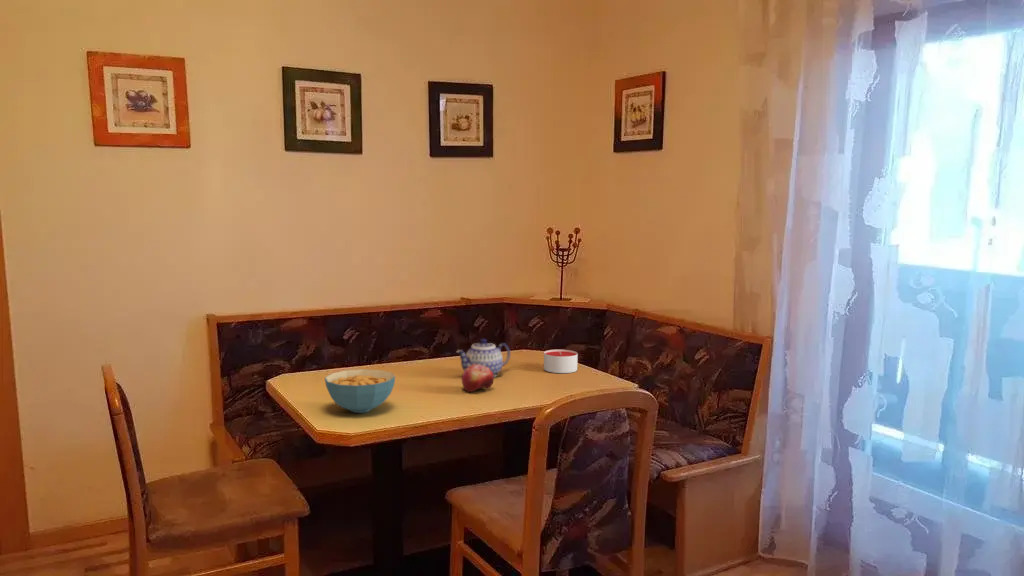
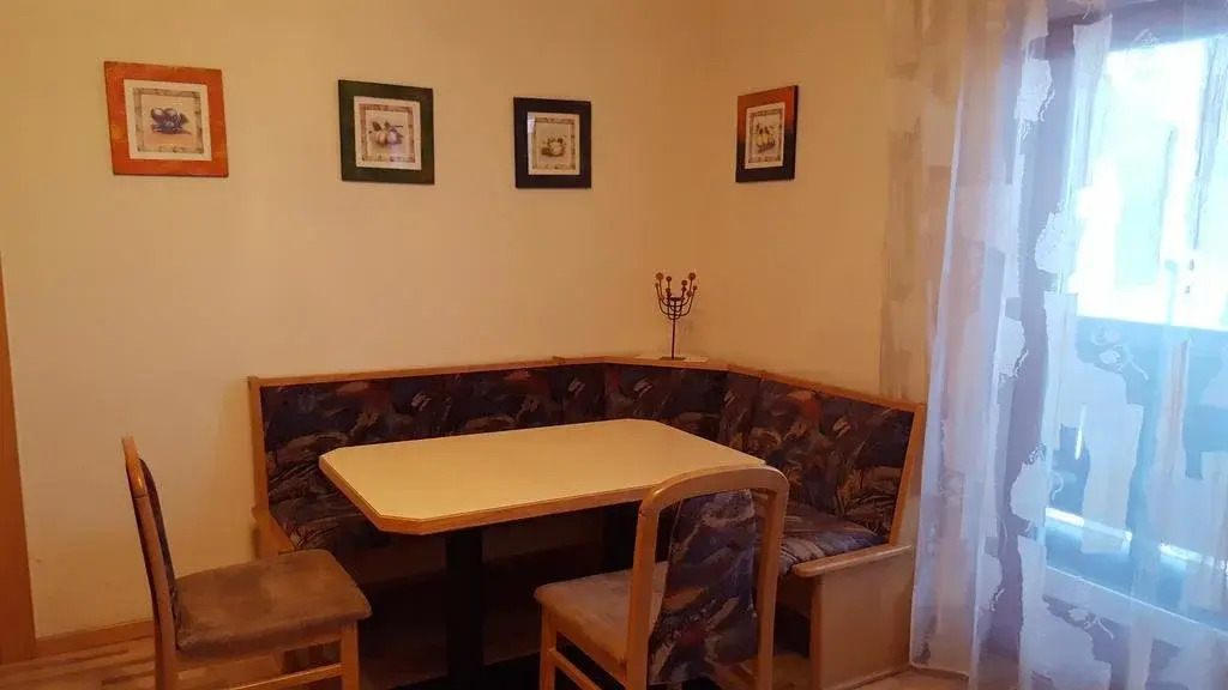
- fruit (477, 377)
- teapot (483, 356)
- cereal bowl (360, 393)
- candle (560, 360)
